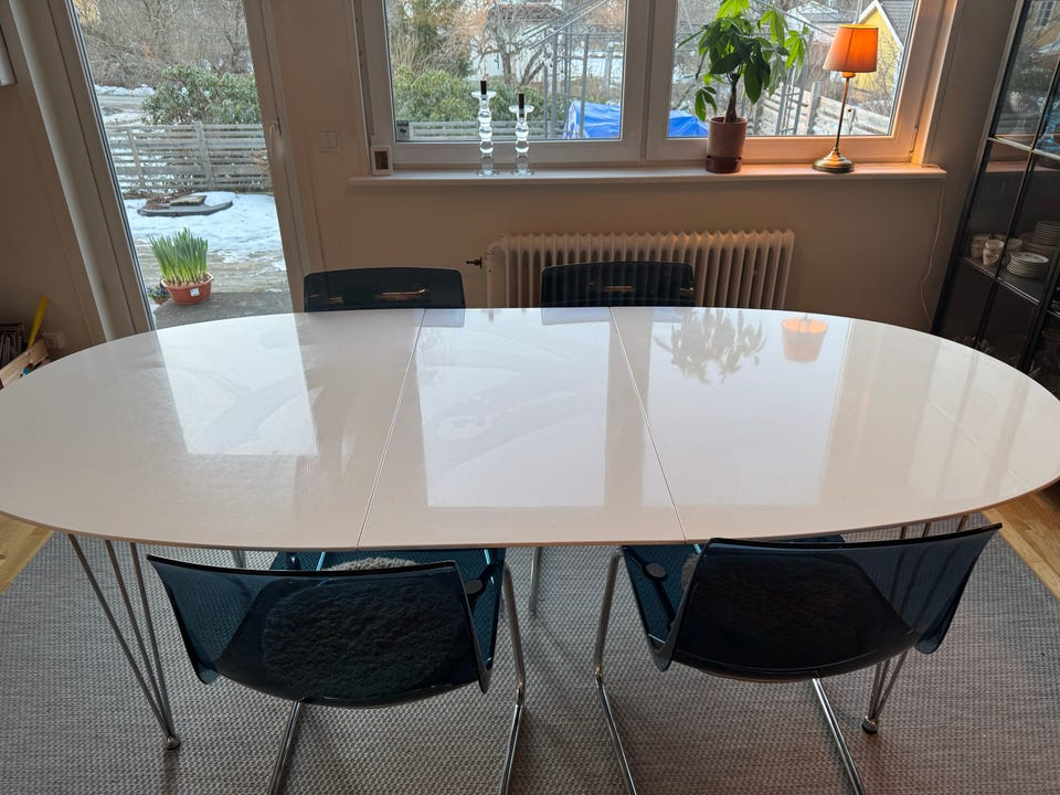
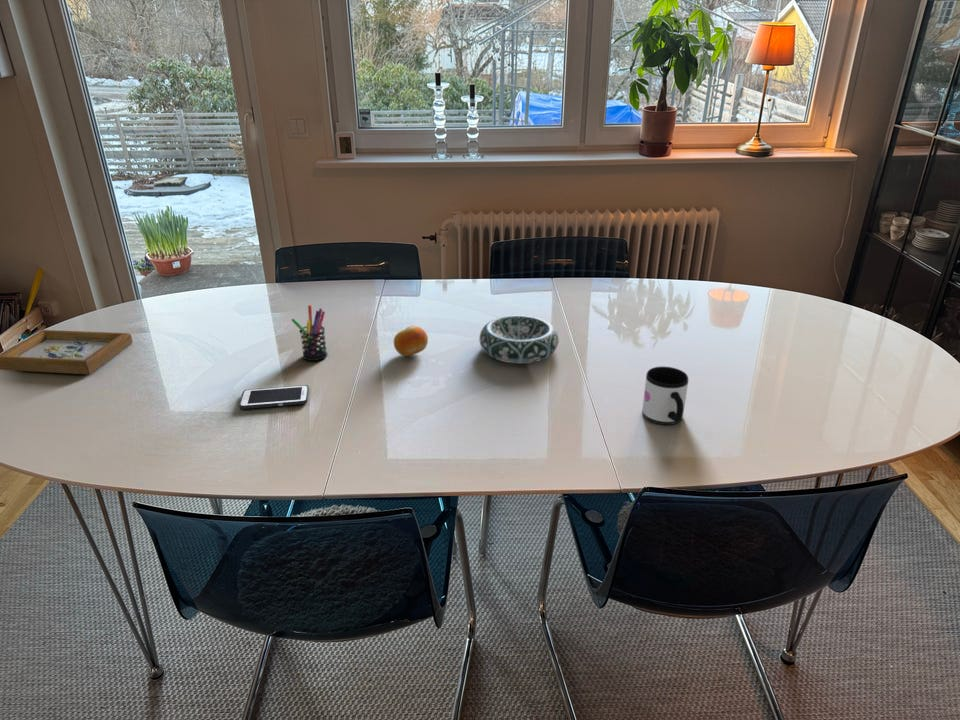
+ cell phone (274, 396)
+ fruit (410, 341)
+ decorative bowl (518, 339)
+ mug (668, 399)
+ picture frame (64, 349)
+ pen holder (309, 332)
